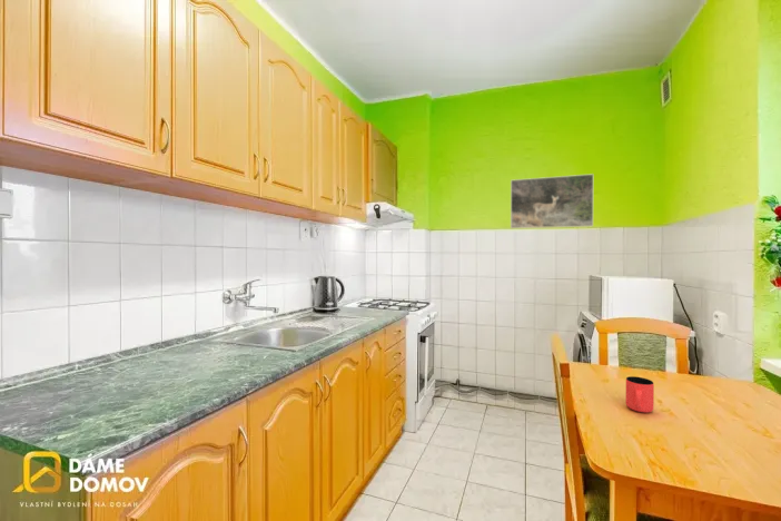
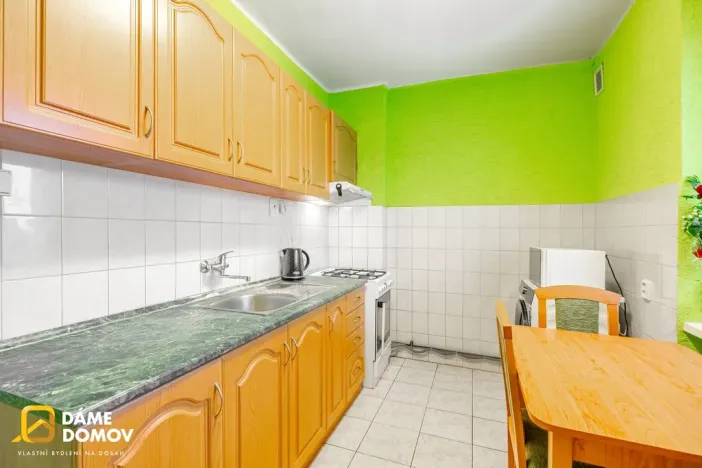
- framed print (550, 201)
- cup (639, 395)
